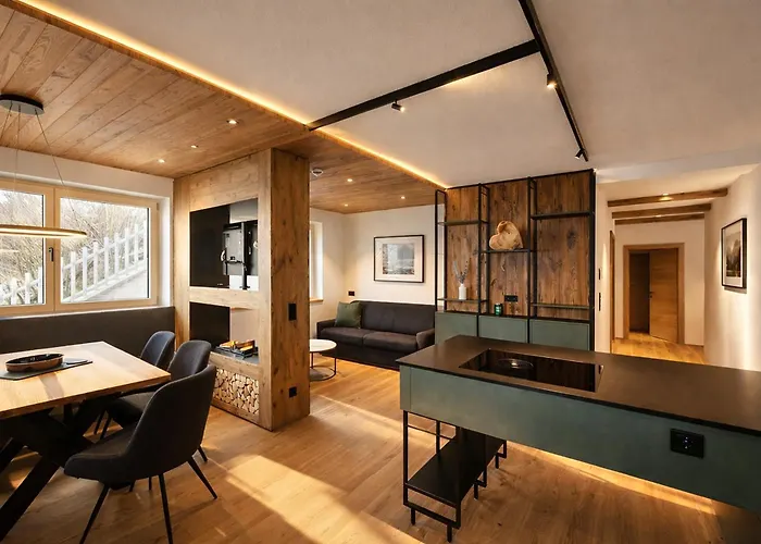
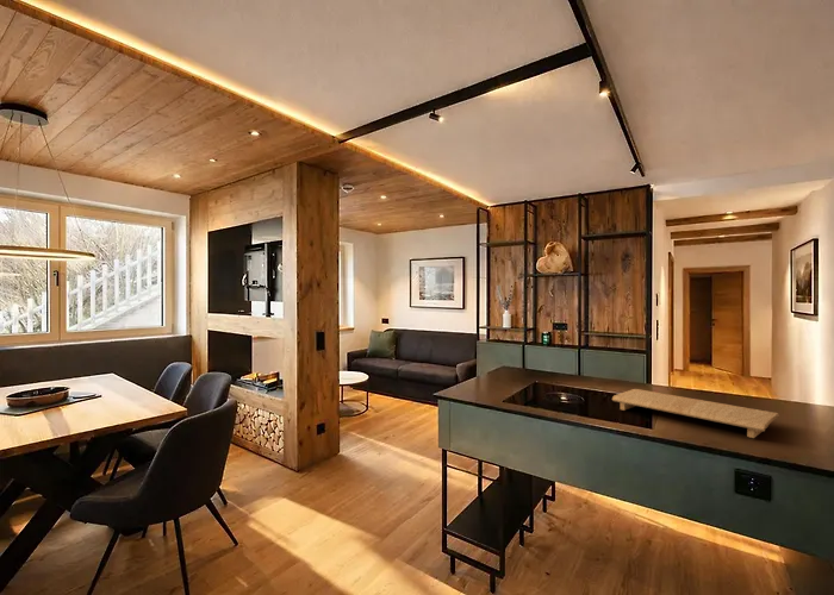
+ cutting board (689, 411)
